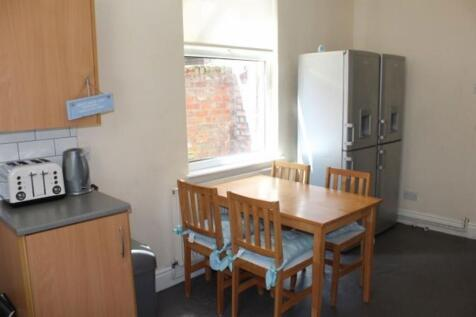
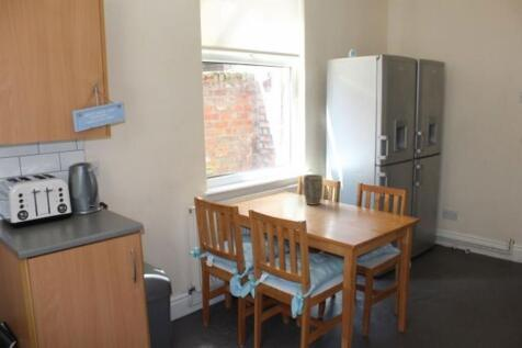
+ plant pot (313, 189)
